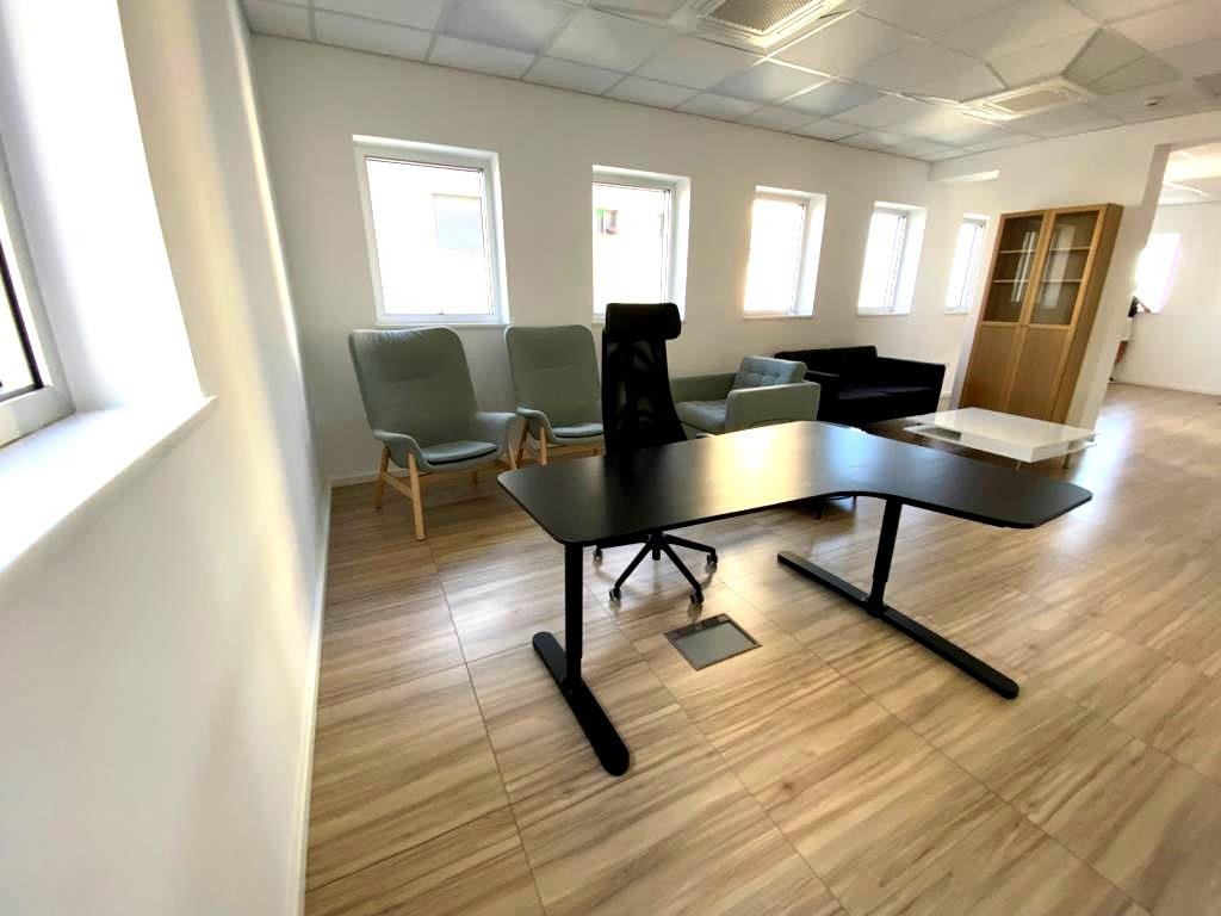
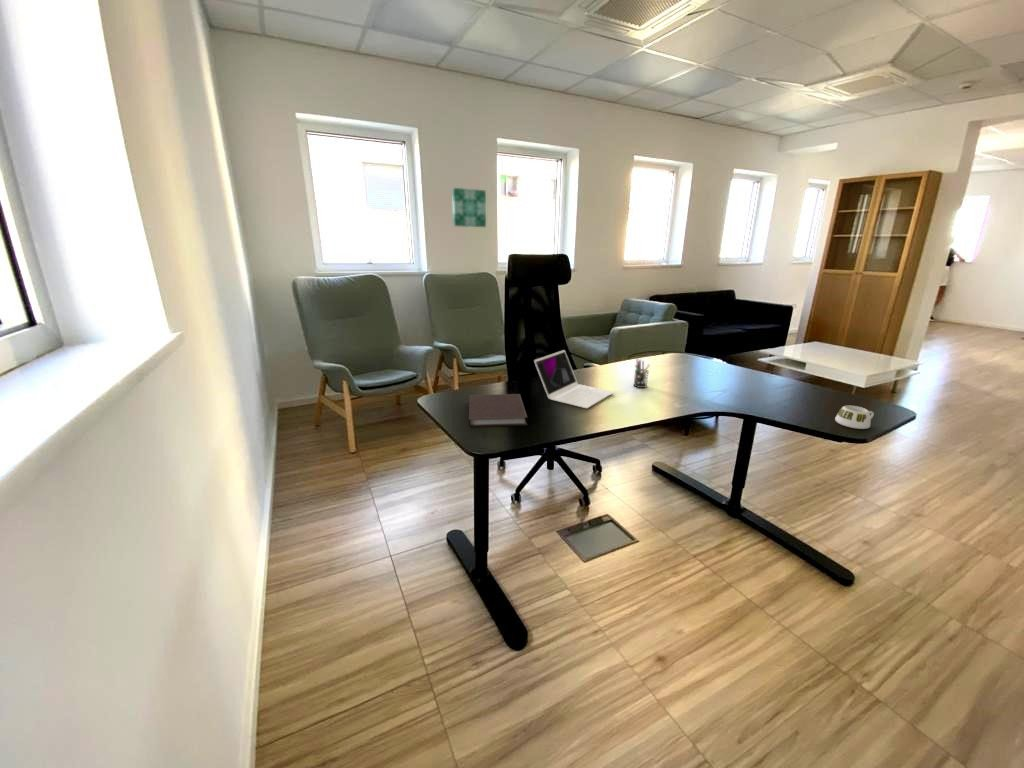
+ laptop (574, 375)
+ mug (856, 416)
+ wall art (469, 208)
+ notebook (496, 409)
+ pen holder (639, 372)
